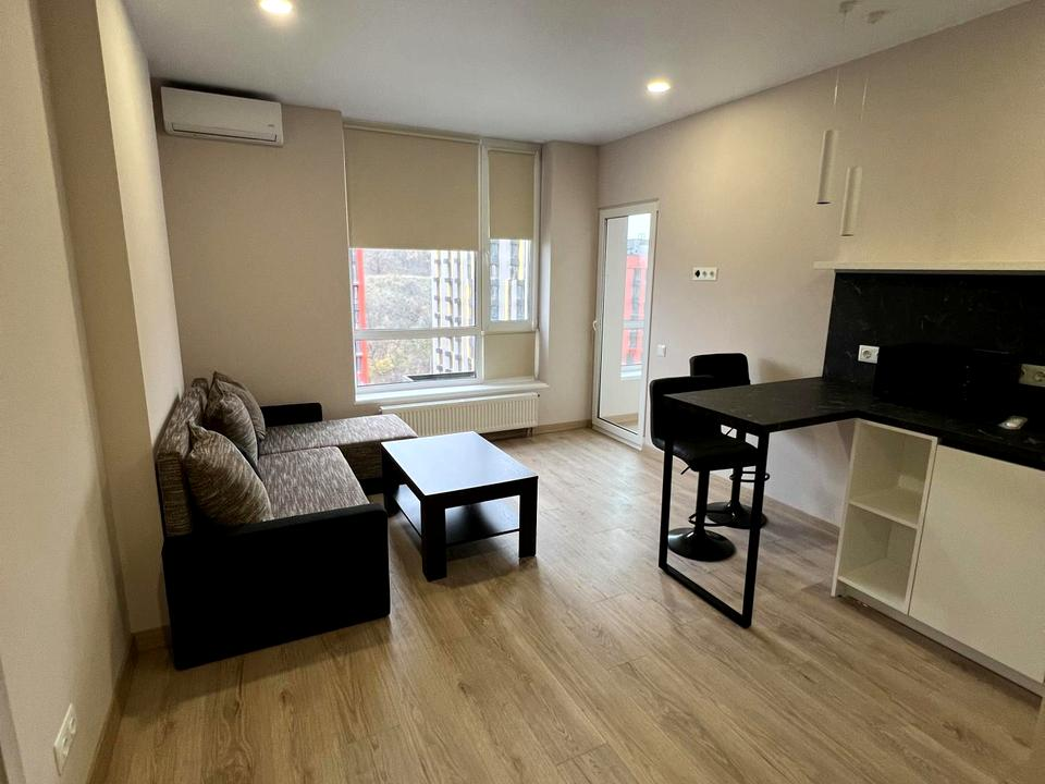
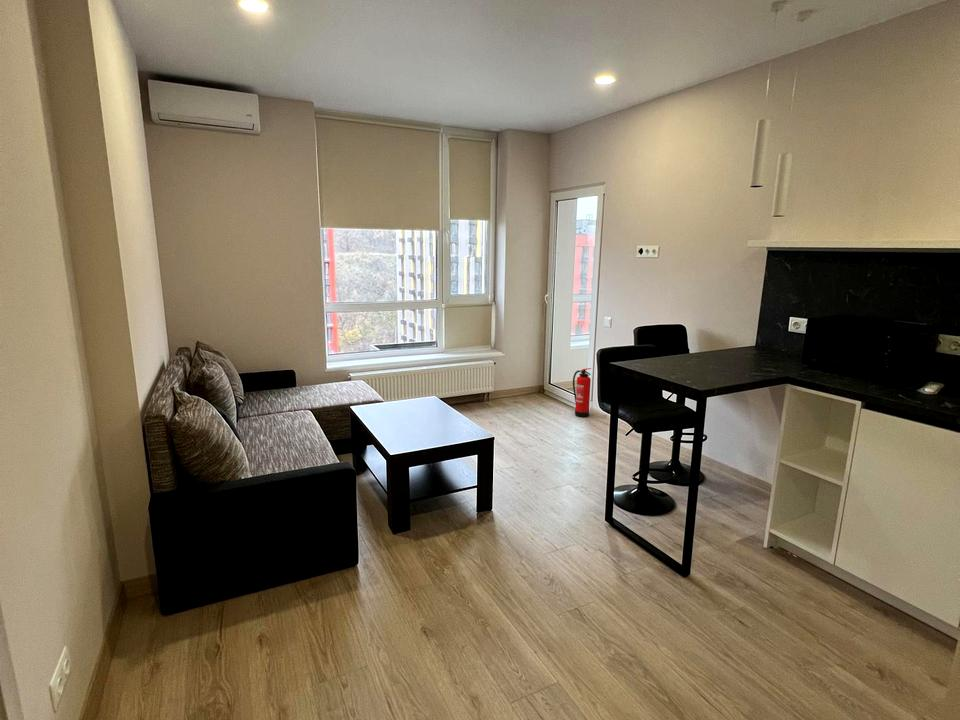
+ fire extinguisher (580, 390)
